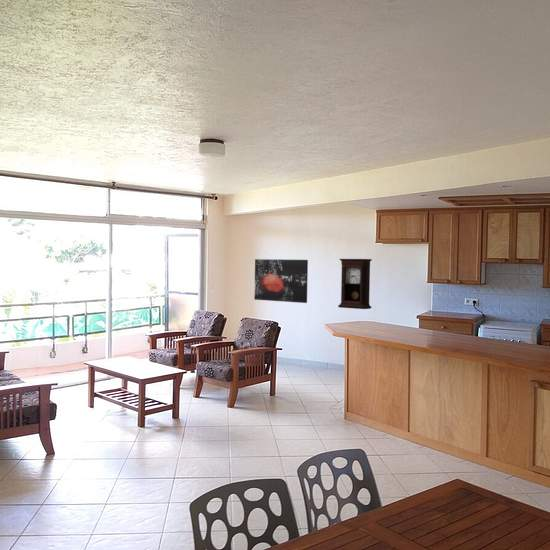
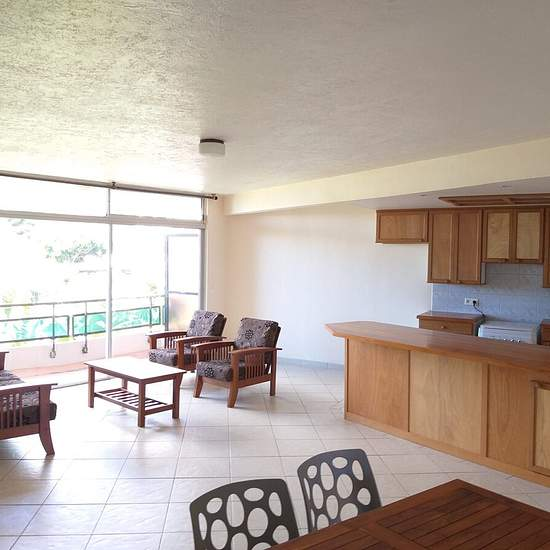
- pendulum clock (354, 283)
- wall art (280, 280)
